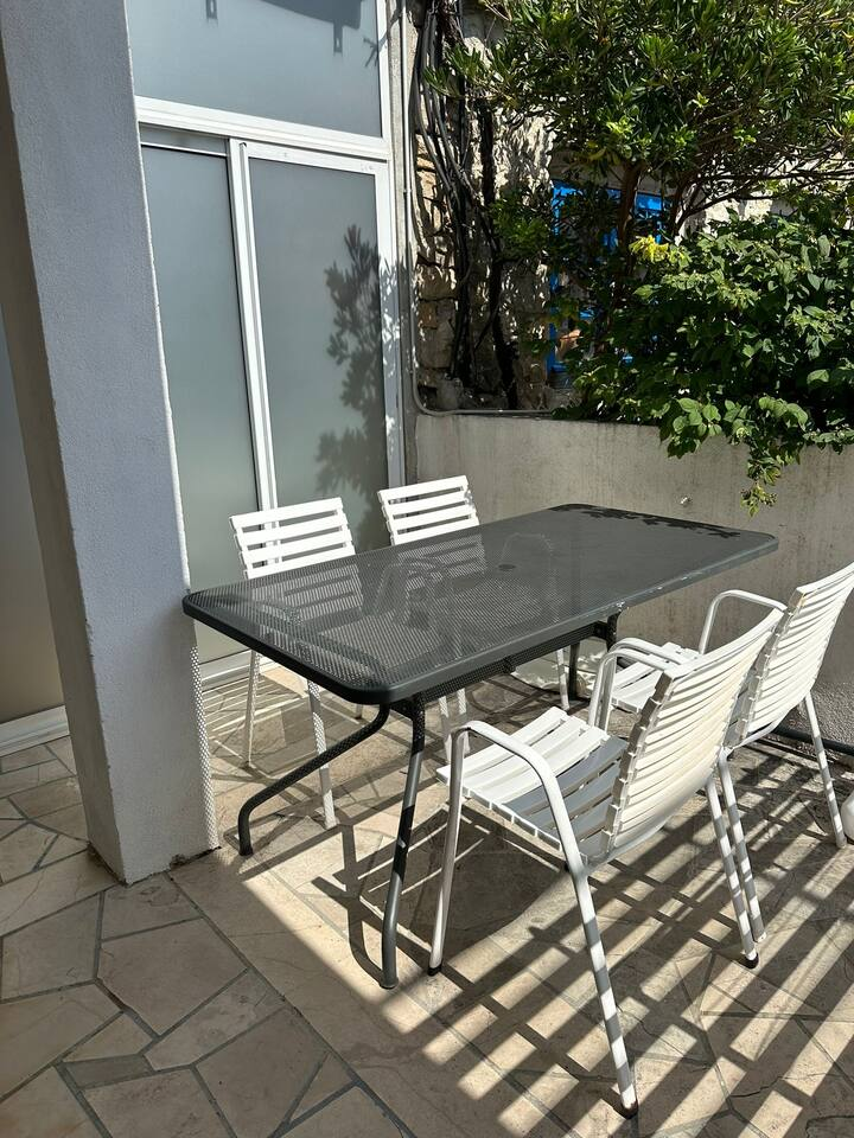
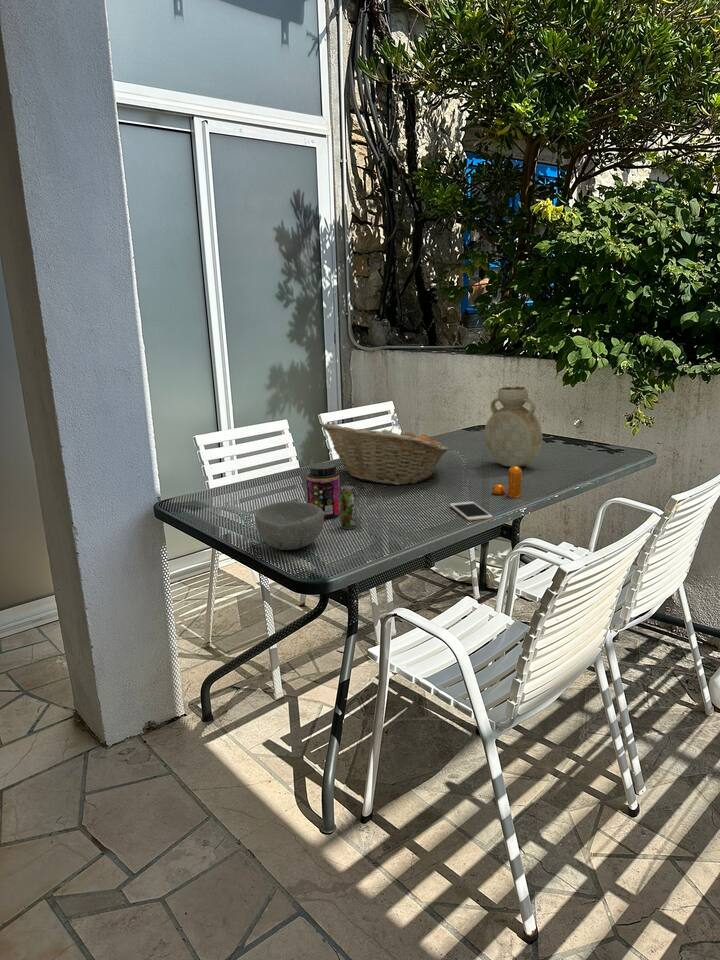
+ pepper shaker (508, 479)
+ bowl (290, 528)
+ fruit basket (383, 447)
+ jar (323, 490)
+ vase (513, 427)
+ cell phone (470, 510)
+ beverage can (347, 507)
